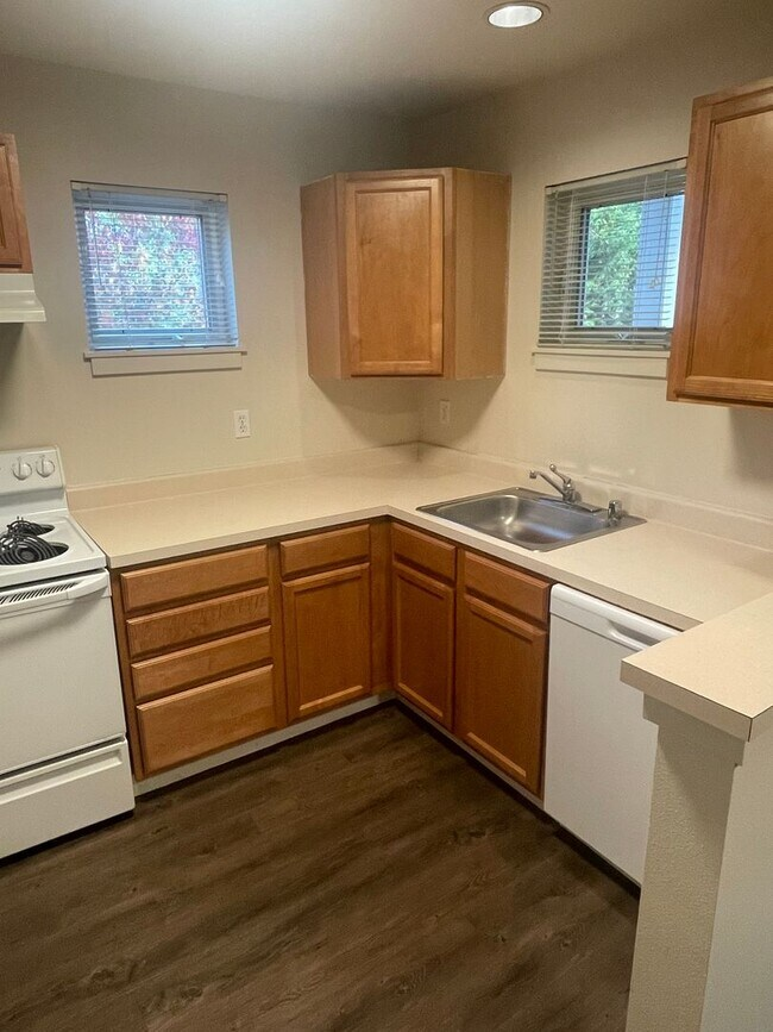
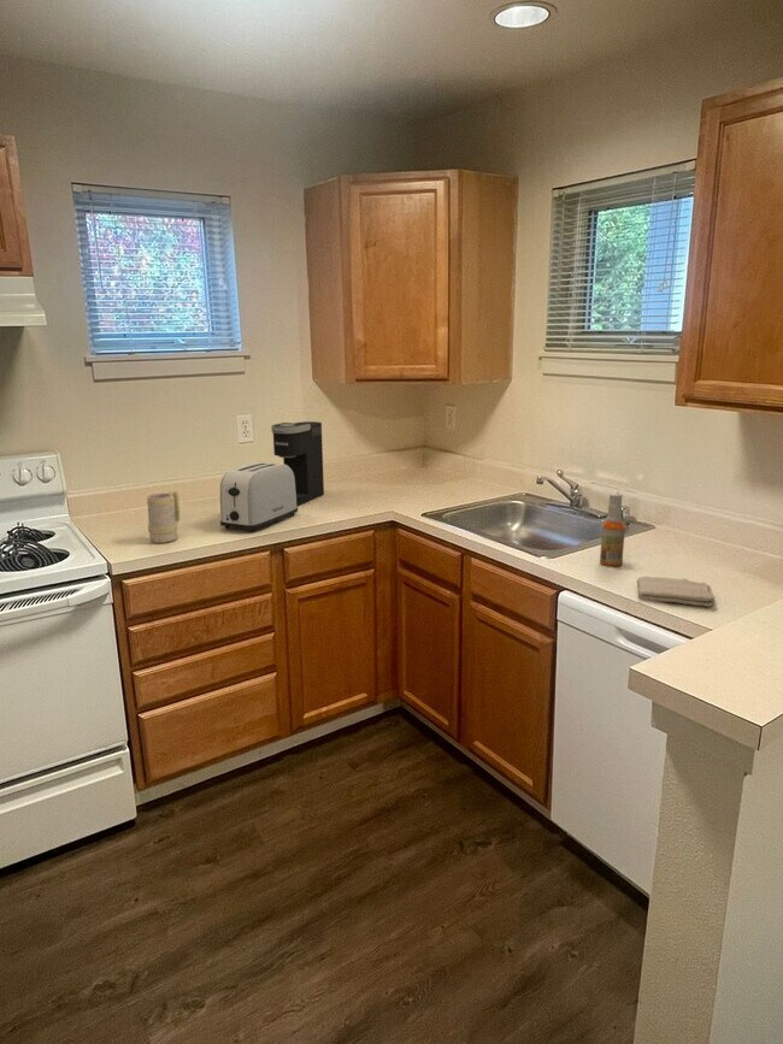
+ coffee maker (299, 461)
+ mug (165, 515)
+ toaster (258, 494)
+ washcloth (673, 590)
+ spray bottle (613, 527)
